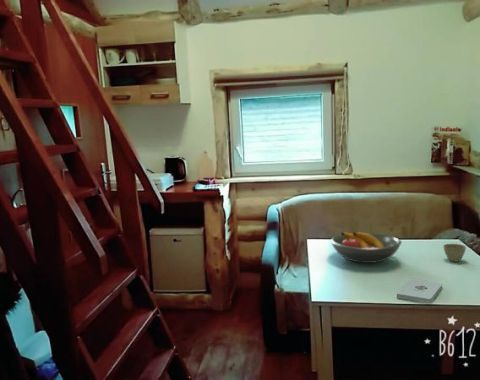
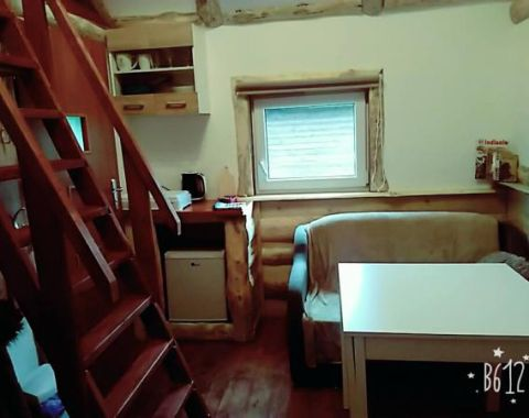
- notepad (420, 290)
- fruit bowl (365, 247)
- flower pot (454, 253)
